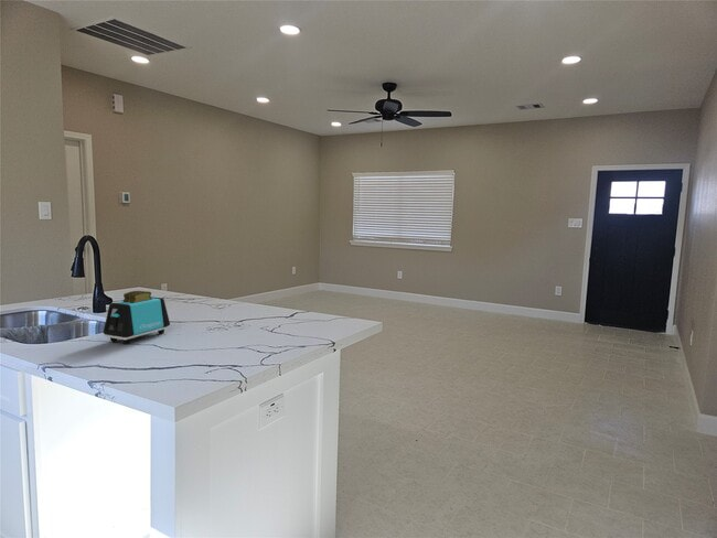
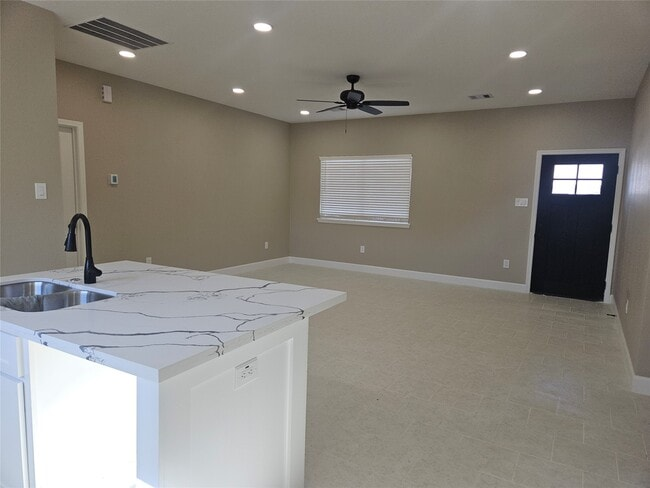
- toaster (138, 314)
